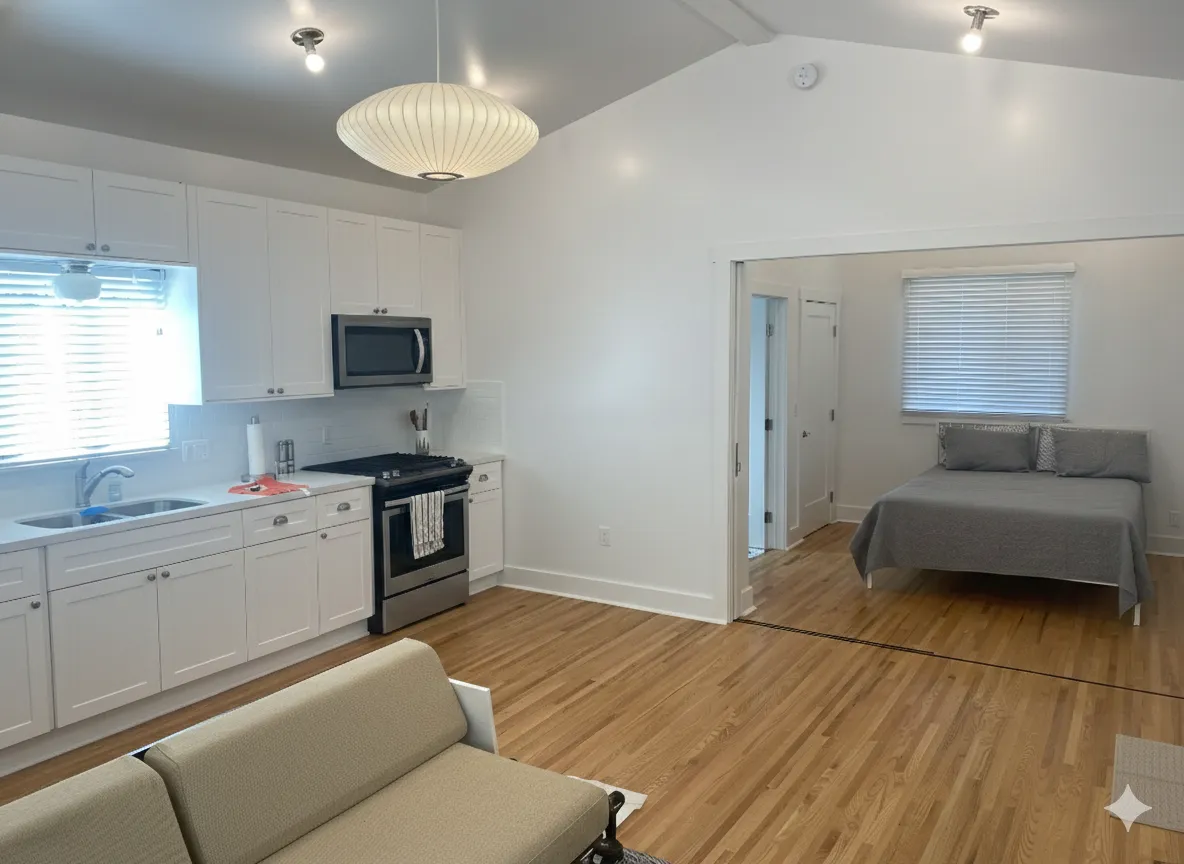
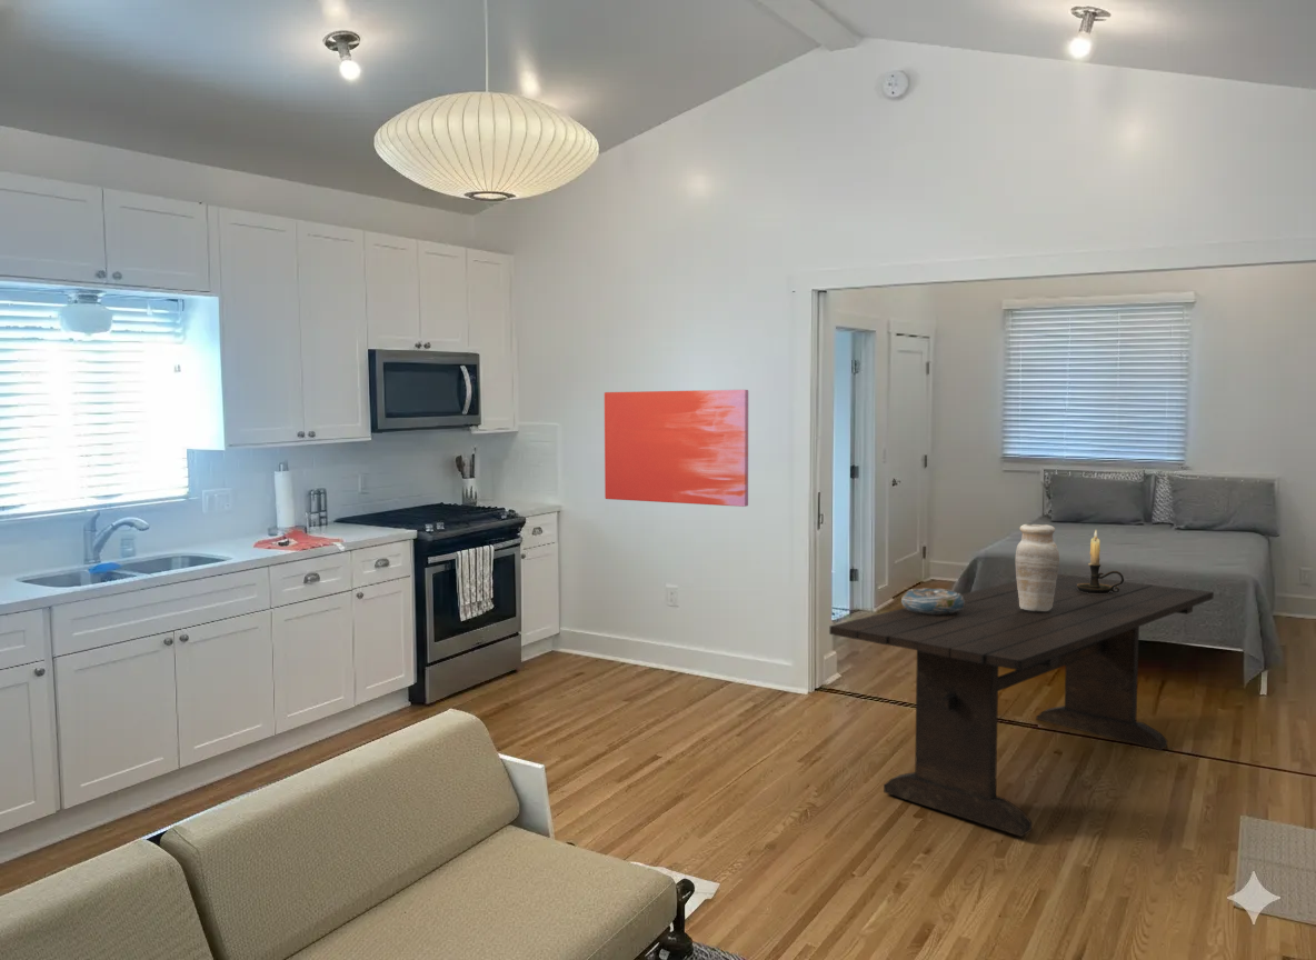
+ vase (1036, 567)
+ candle holder (1099, 559)
+ wall art (674, 447)
+ decorative bowl (933, 600)
+ dining table (1030, 678)
